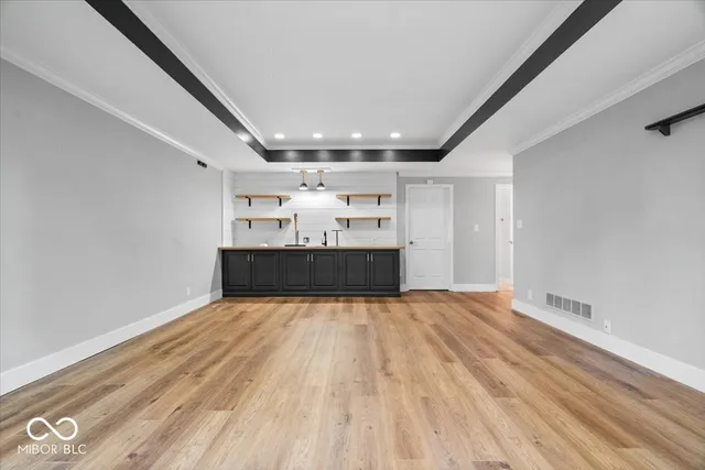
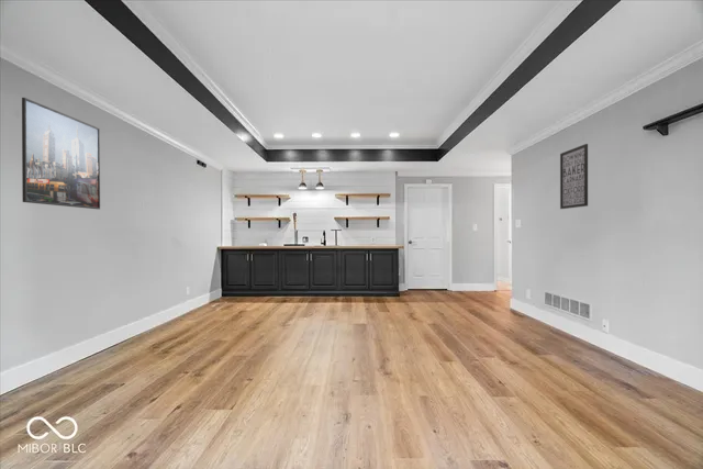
+ wall art (572, 178)
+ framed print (66, 160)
